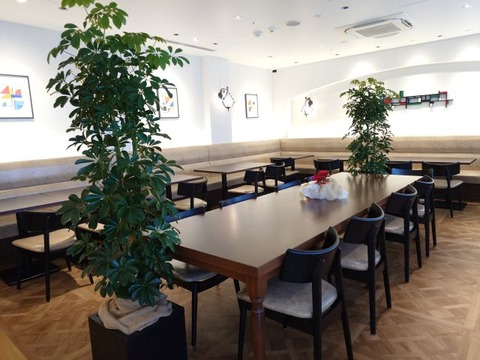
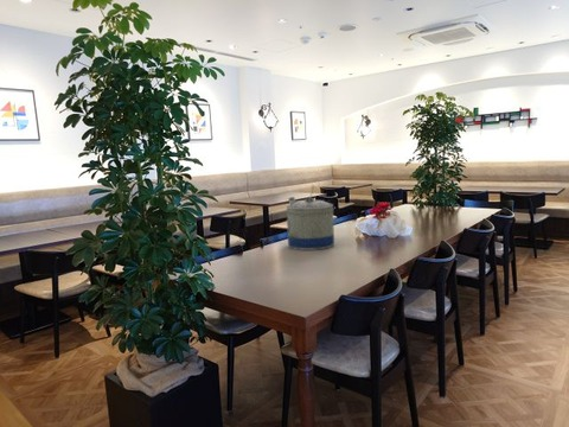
+ water jug (309, 215)
